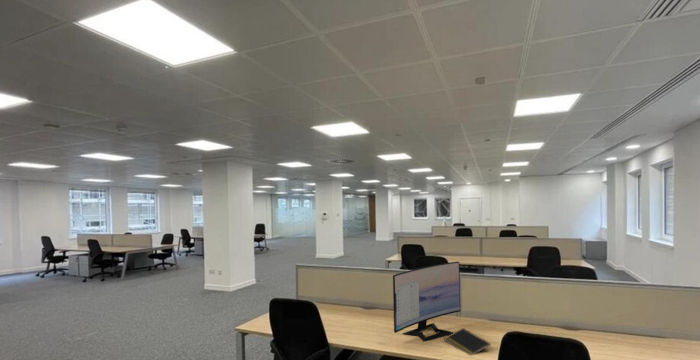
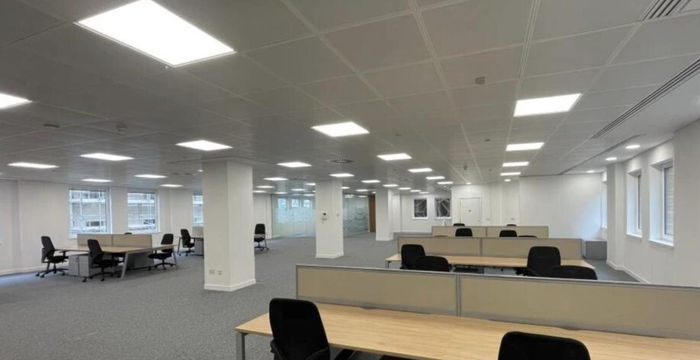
- notepad (466, 341)
- computer monitor (427, 300)
